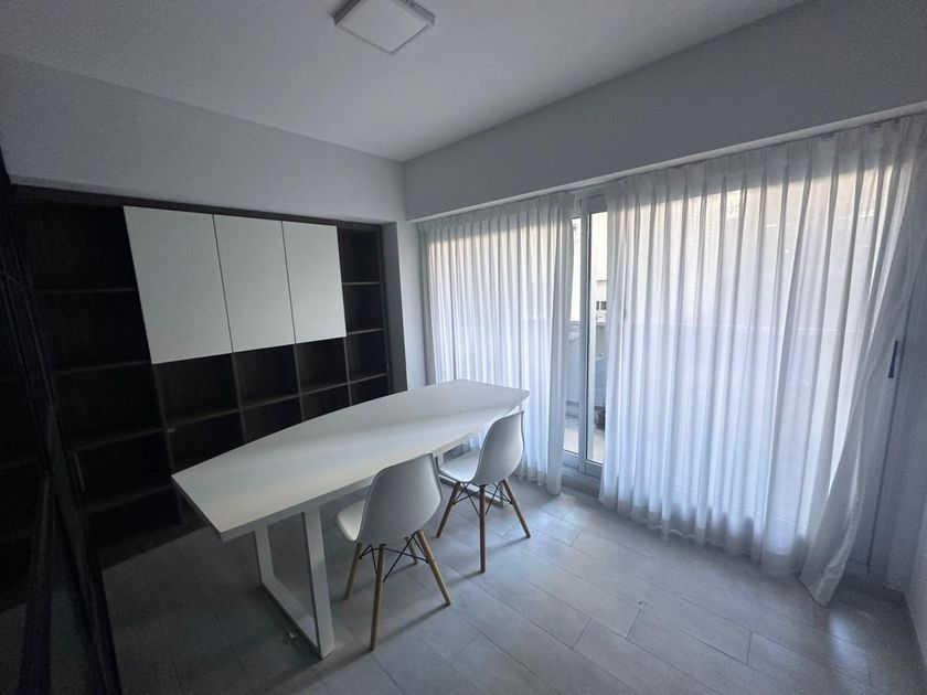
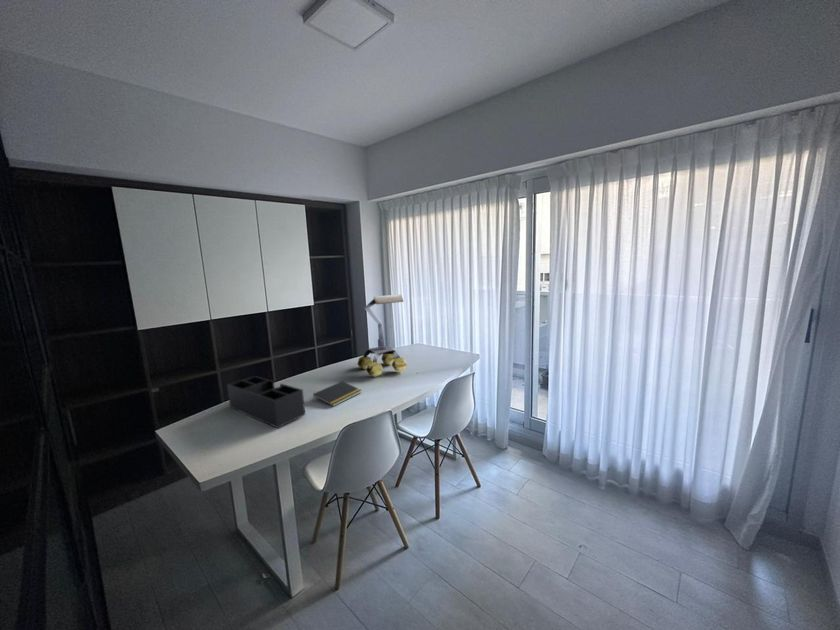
+ desk lamp (382, 333)
+ notepad (338, 392)
+ desk organizer (265, 399)
